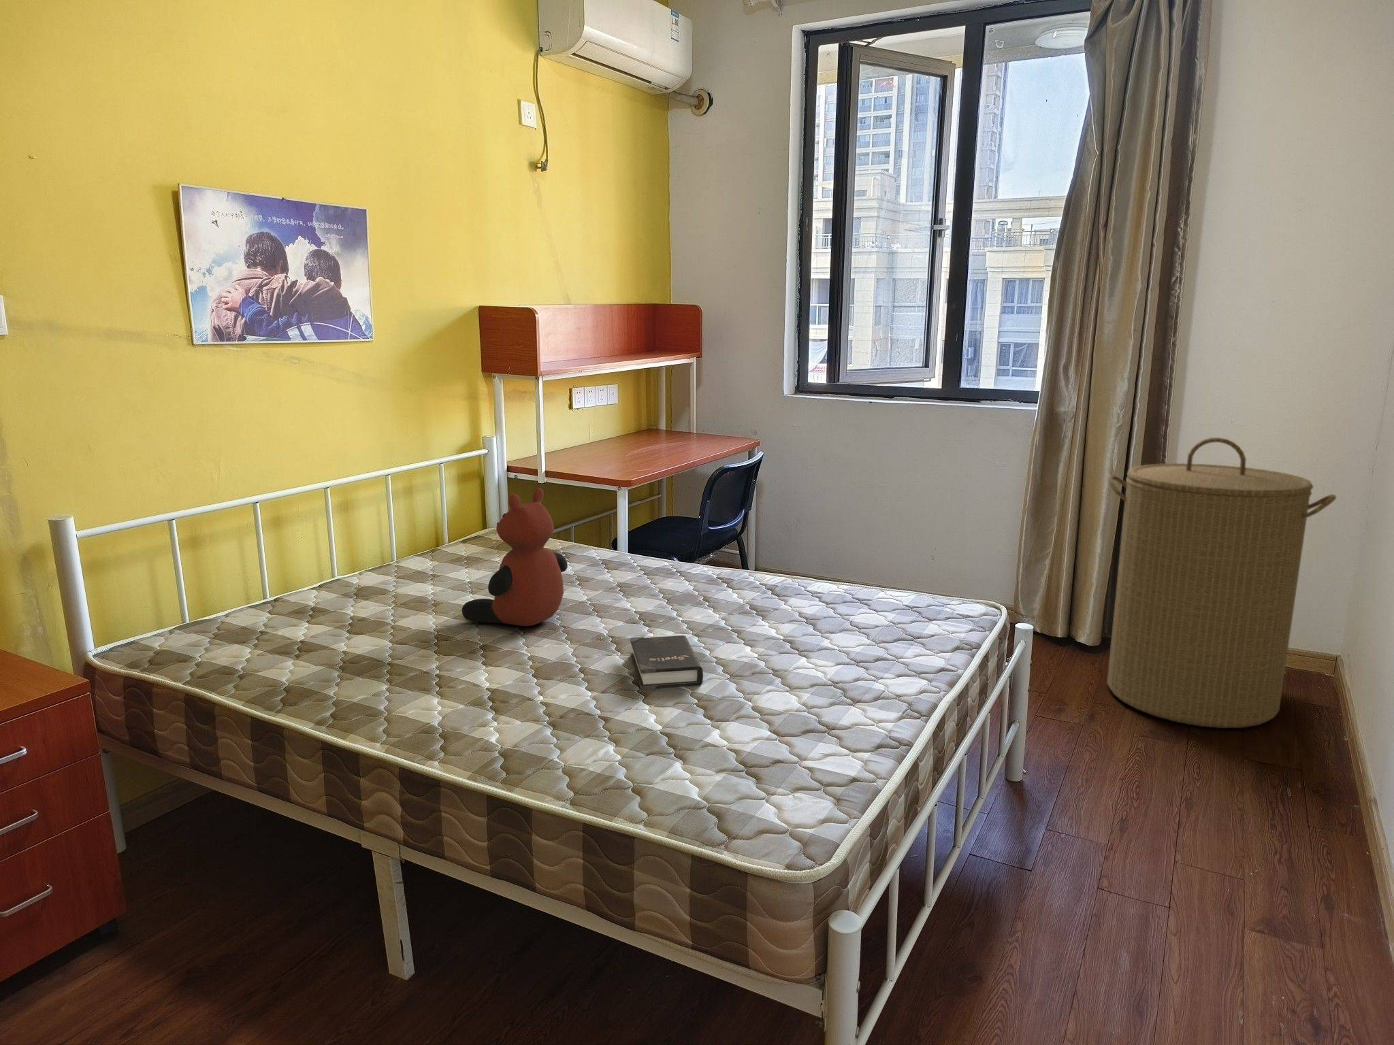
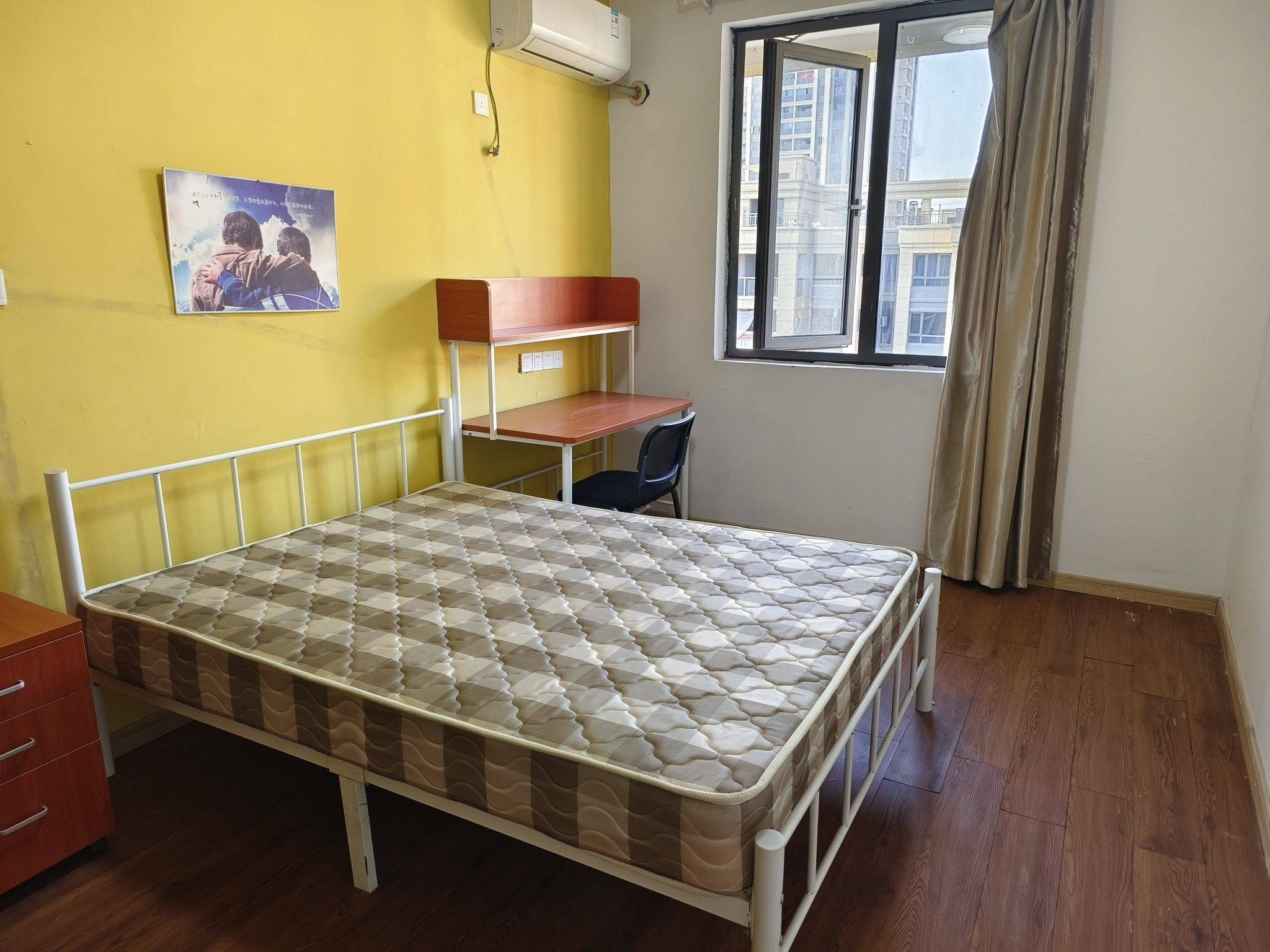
- laundry hamper (1205, 571)
- hardback book (665, 661)
- teddy bear (513, 555)
